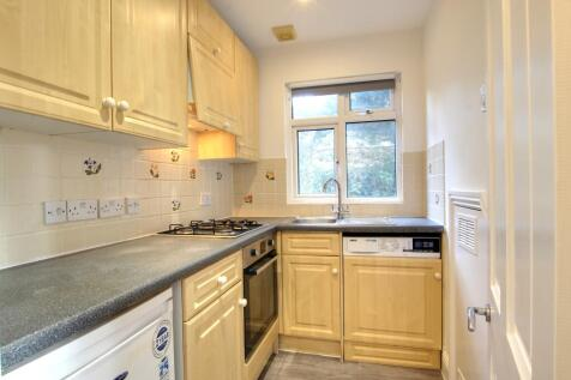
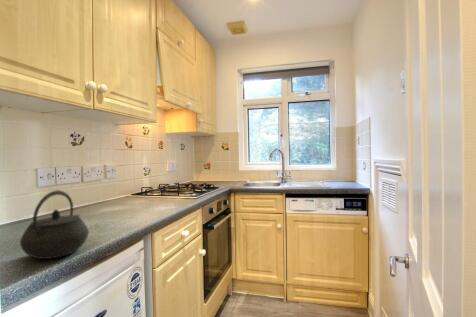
+ kettle (58, 220)
